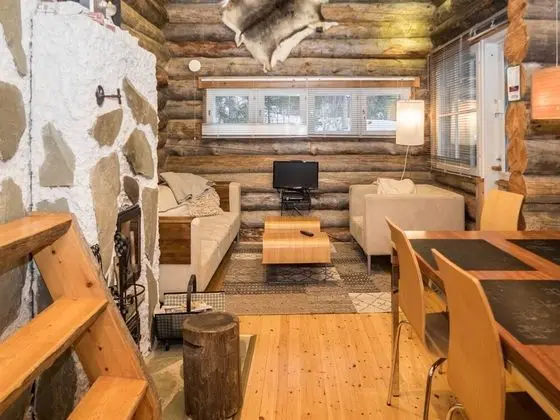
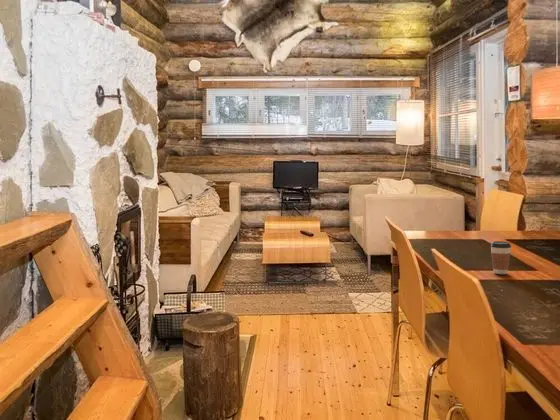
+ coffee cup (500, 257)
